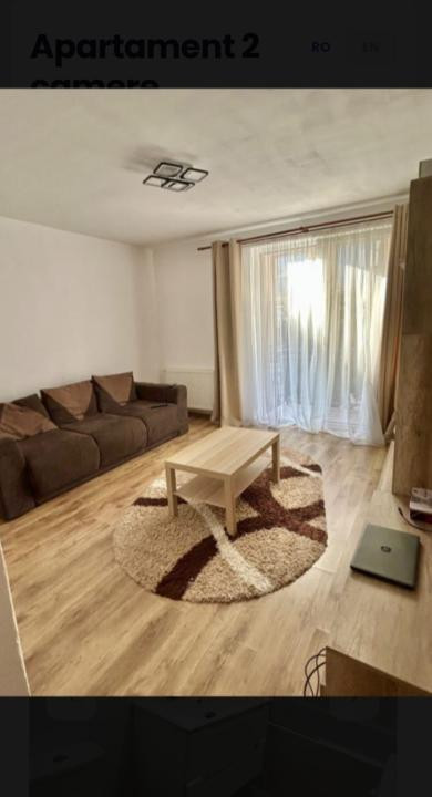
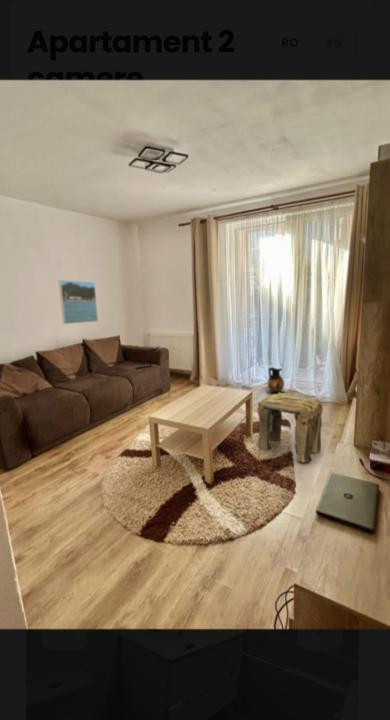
+ ceramic jug (275, 380)
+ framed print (79, 302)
+ stool (281, 423)
